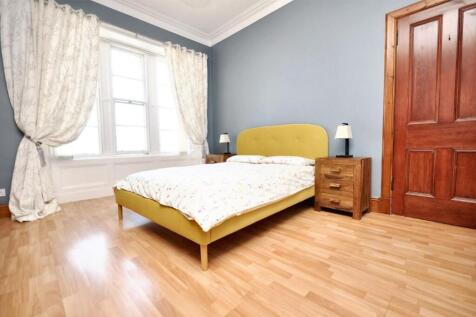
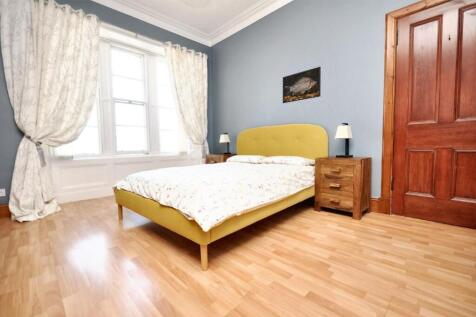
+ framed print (300, 86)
